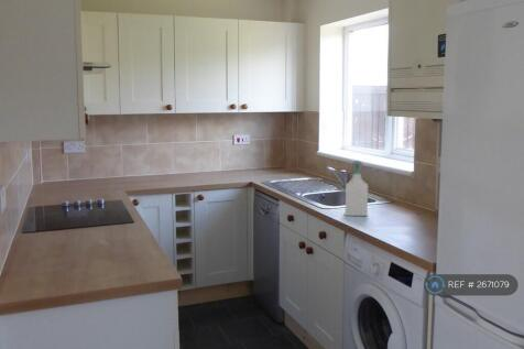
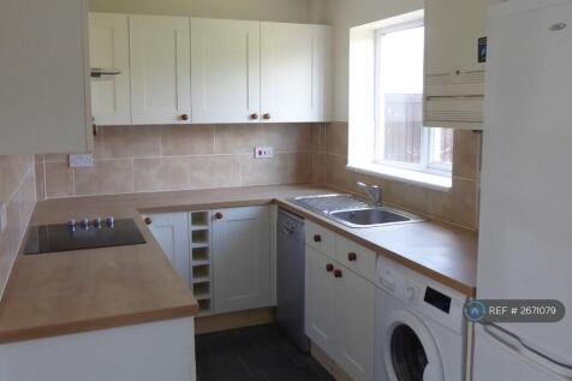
- soap bottle (357, 187)
